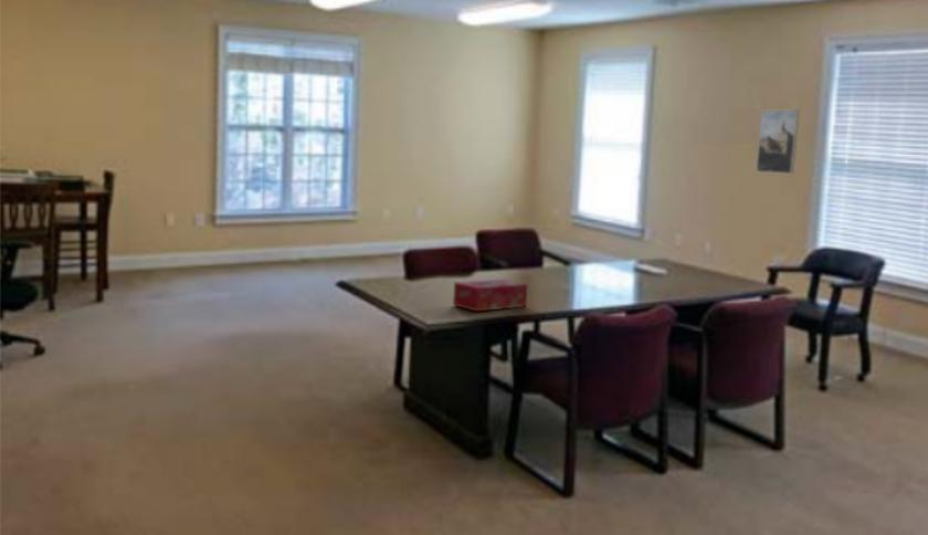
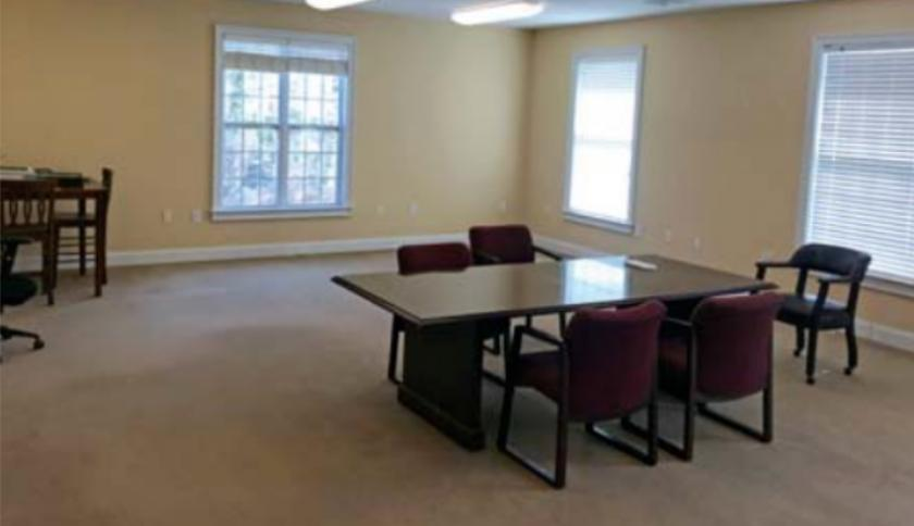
- tissue box (491, 294)
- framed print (777, 141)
